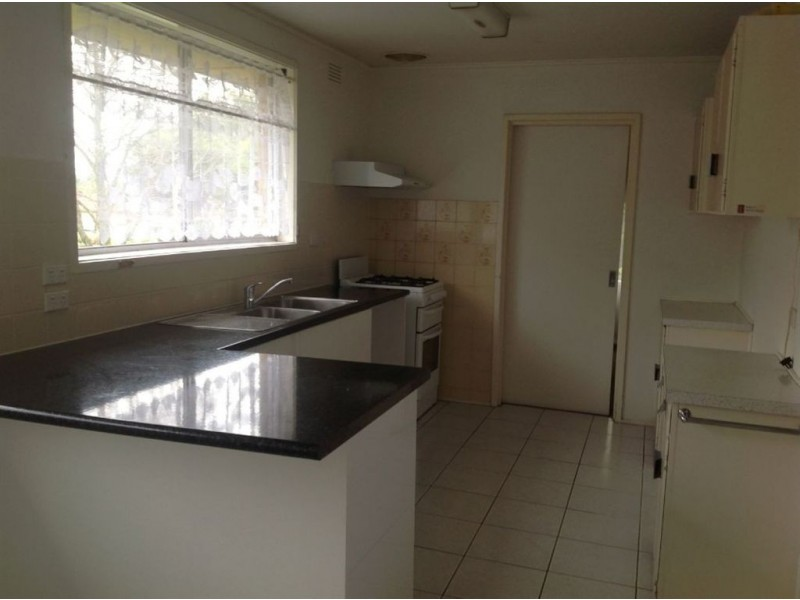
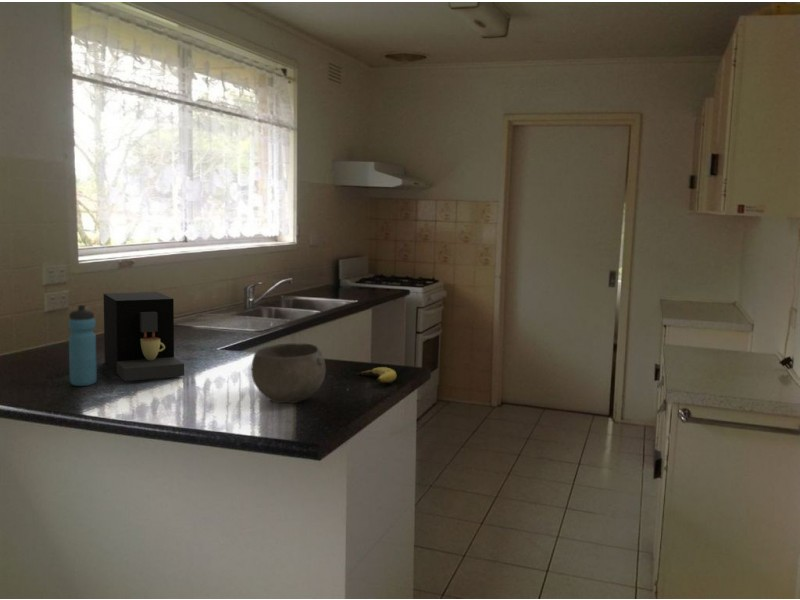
+ coffee maker (141, 333)
+ water bottle (82, 344)
+ banana (379, 374)
+ bowl (288, 373)
